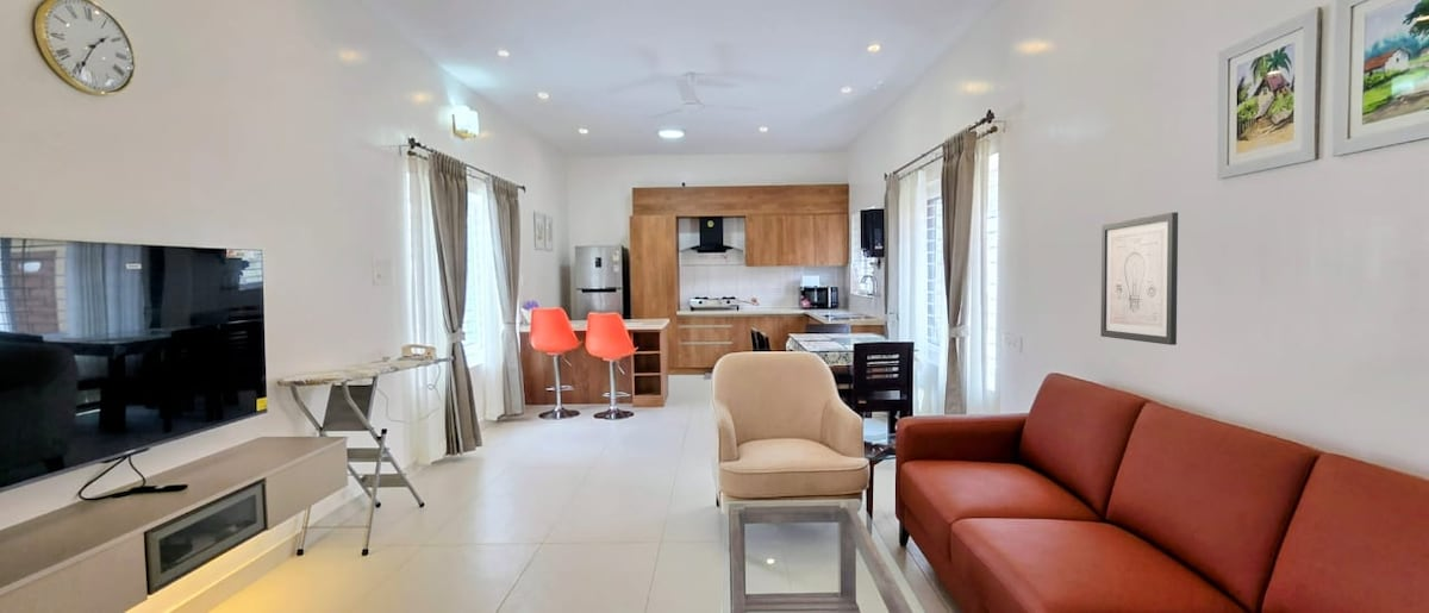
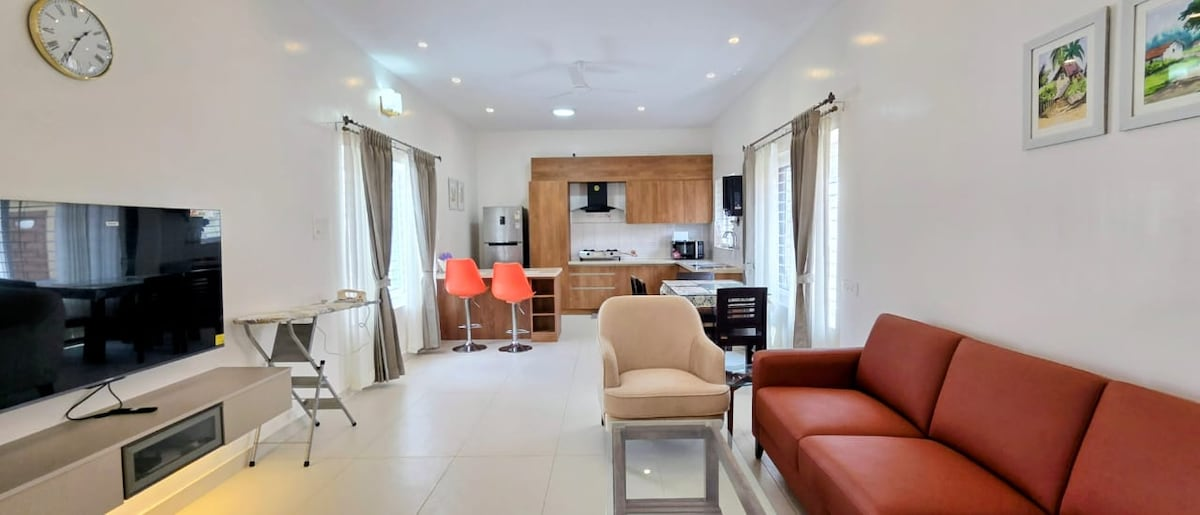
- wall art (1135, 280)
